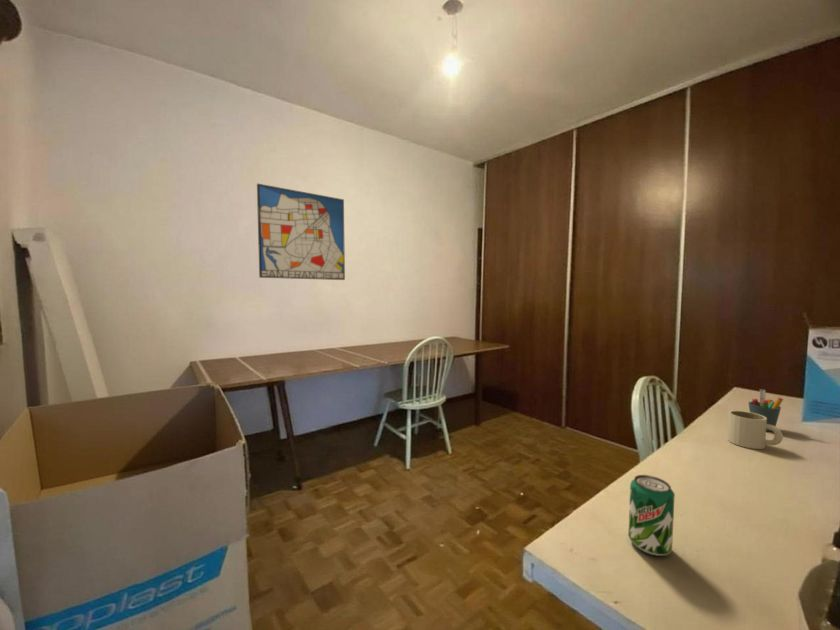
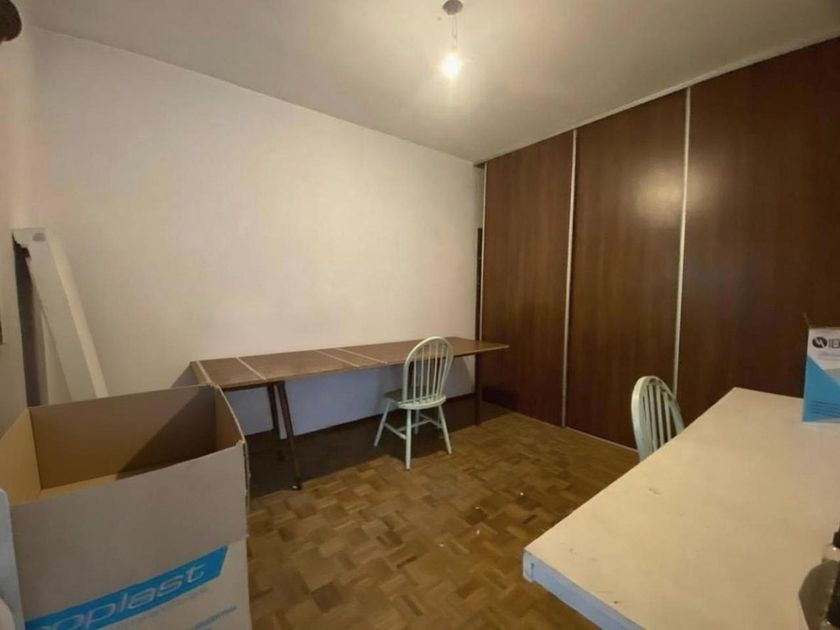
- beverage can (650, 514)
- pen holder (764, 410)
- wall art (304, 235)
- mug (754, 430)
